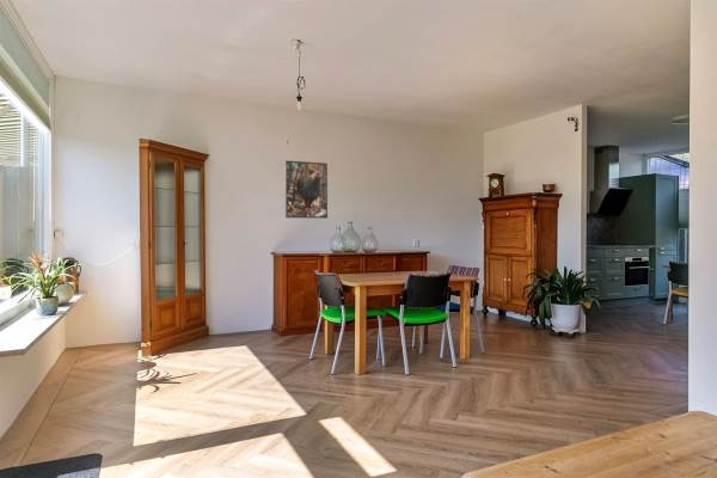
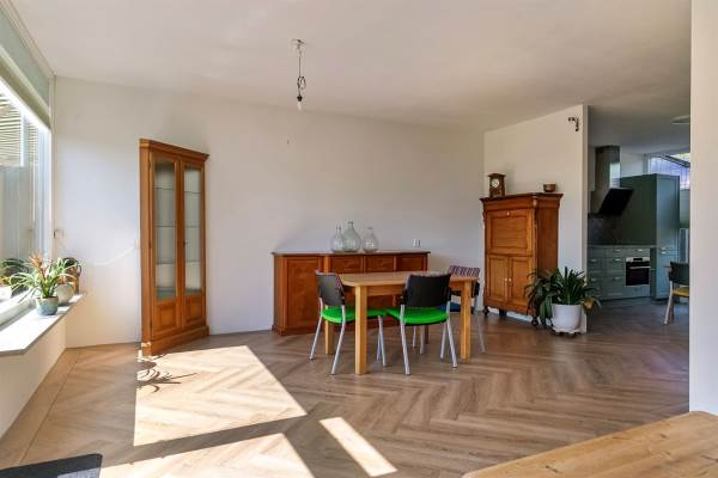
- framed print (306, 190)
